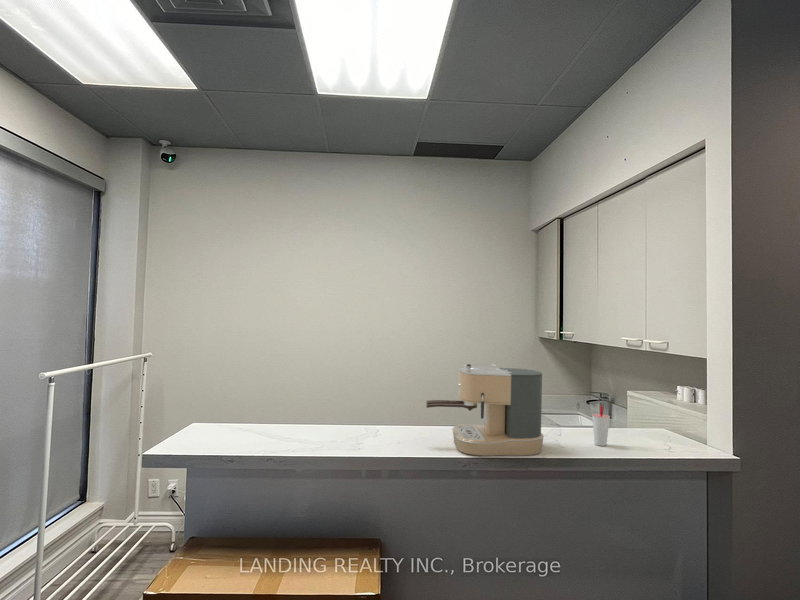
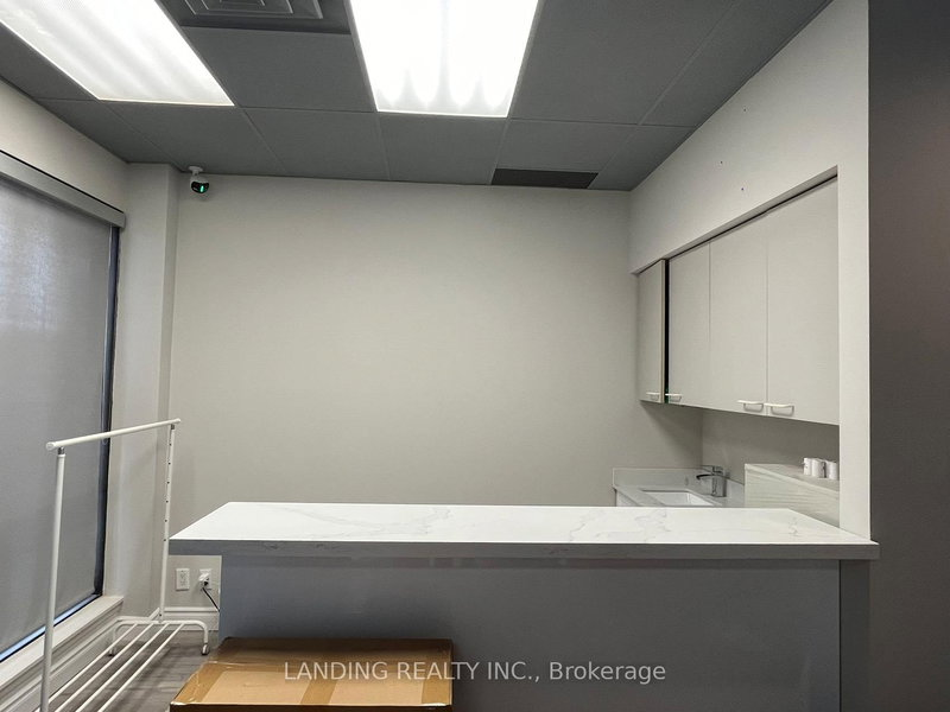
- cup (600, 425)
- coffee maker (483, 404)
